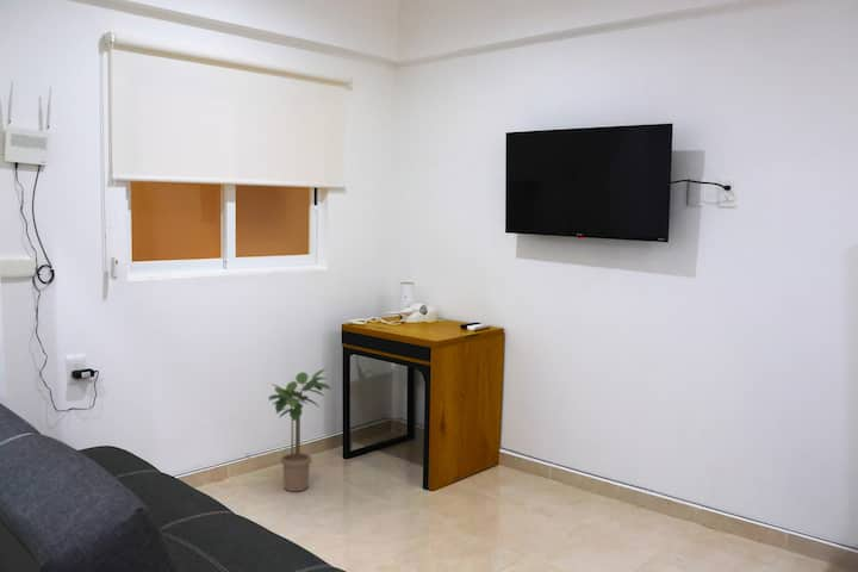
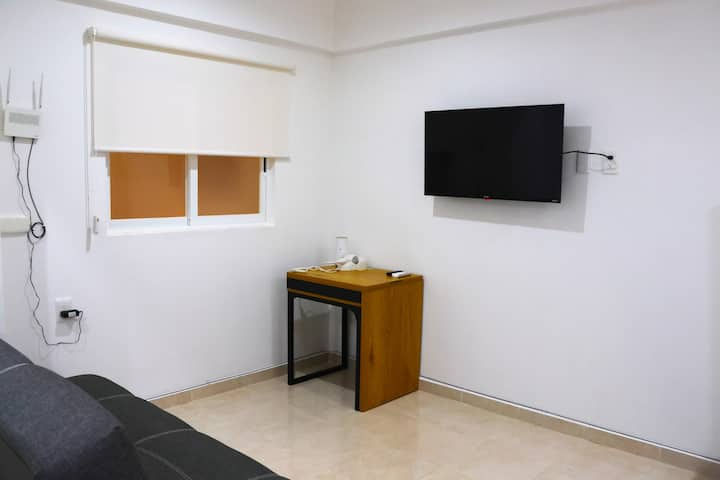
- potted plant (296, 428)
